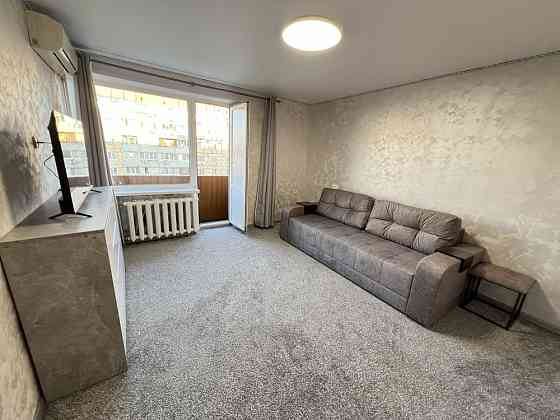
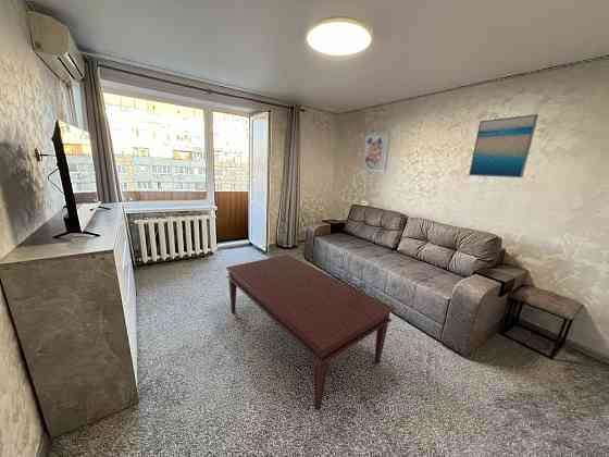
+ wall art (375, 152)
+ wall art (499, 148)
+ coffee table (297, 310)
